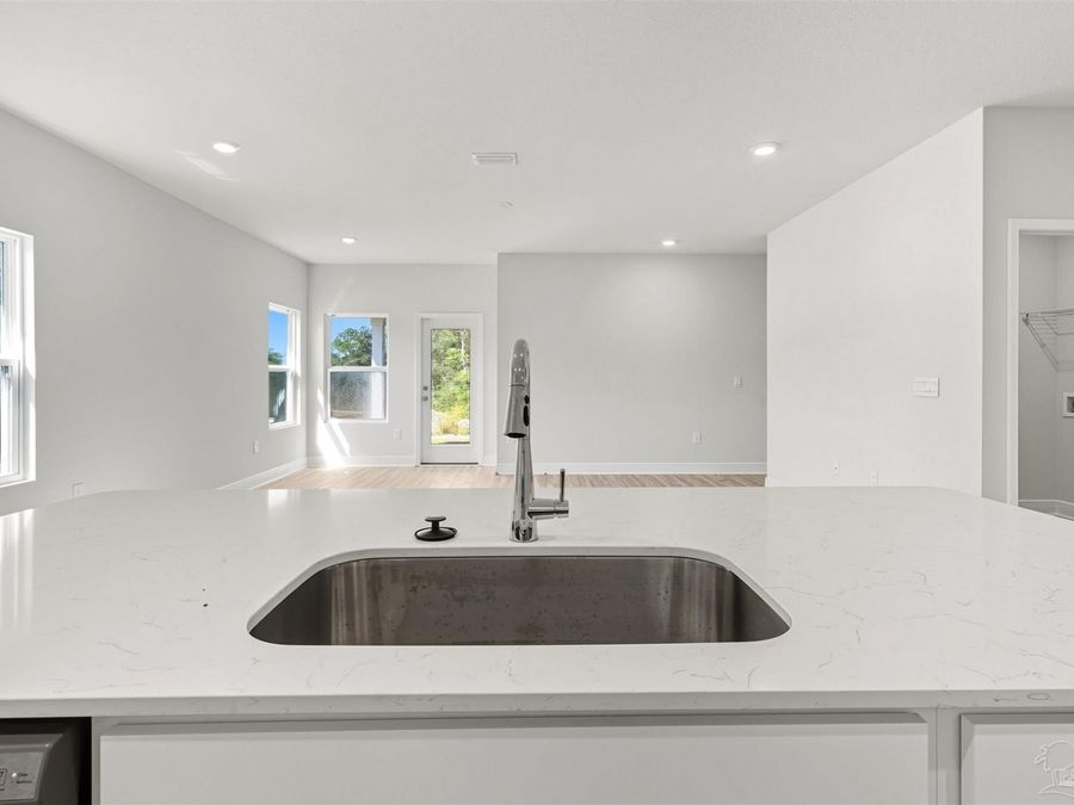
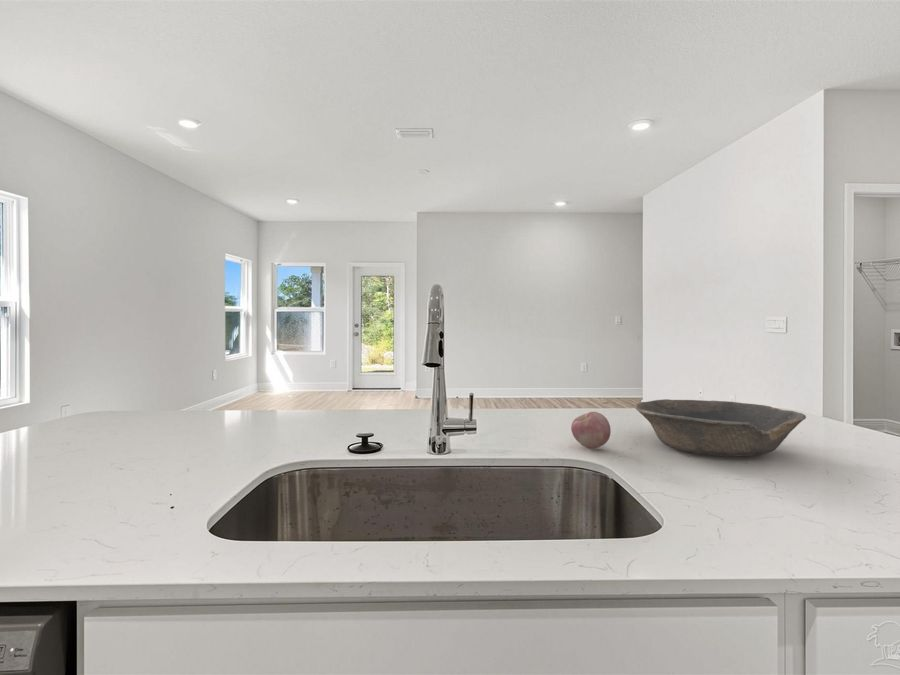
+ bowl (712, 427)
+ apple (590, 430)
